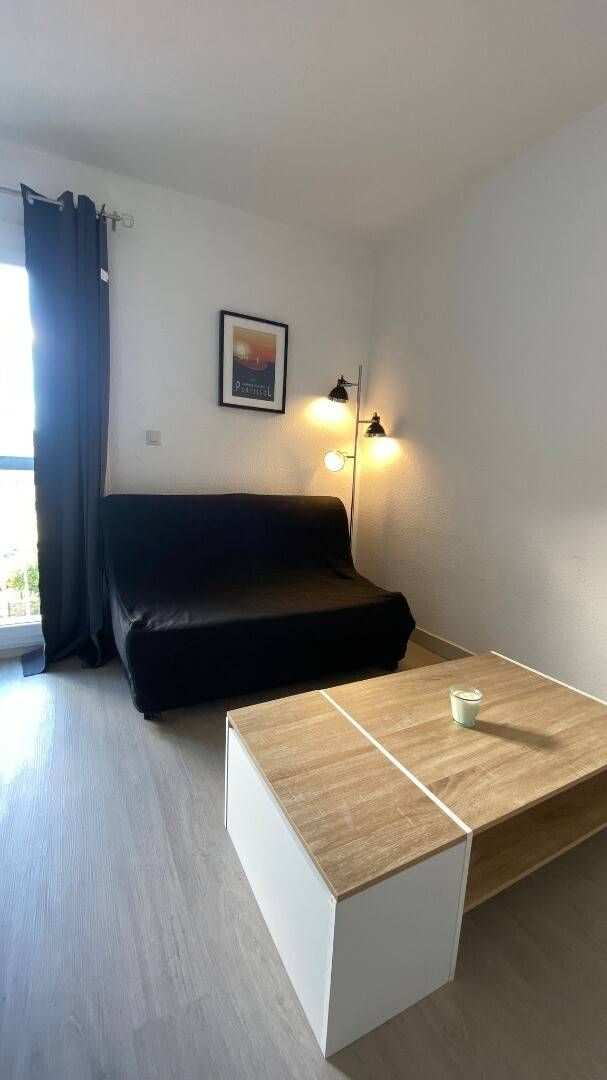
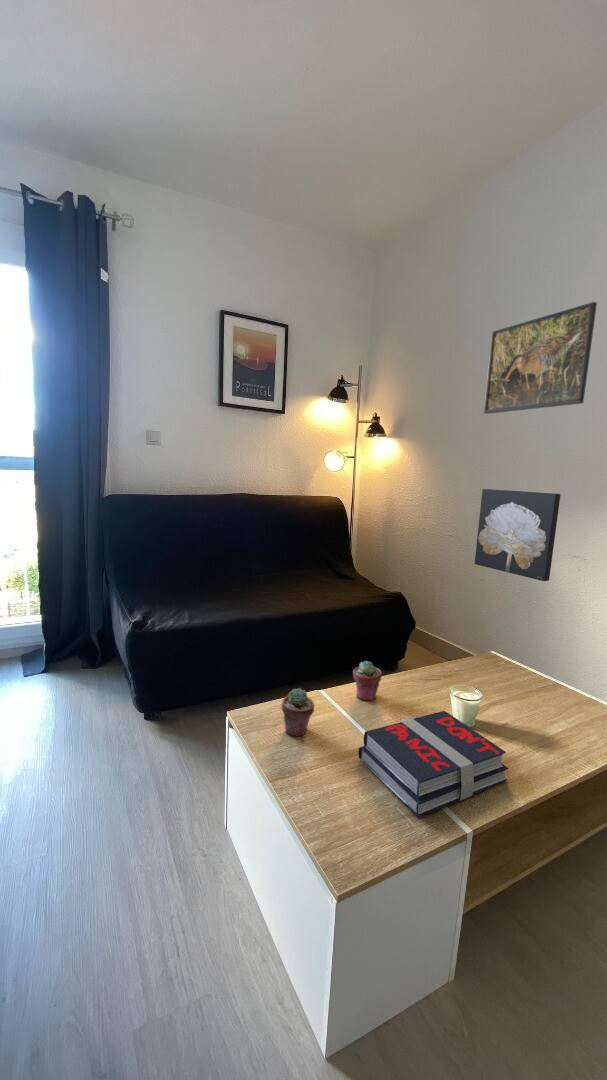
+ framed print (533, 364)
+ potted succulent (297, 710)
+ wall art (514, 532)
+ potted succulent (366, 678)
+ book (431, 754)
